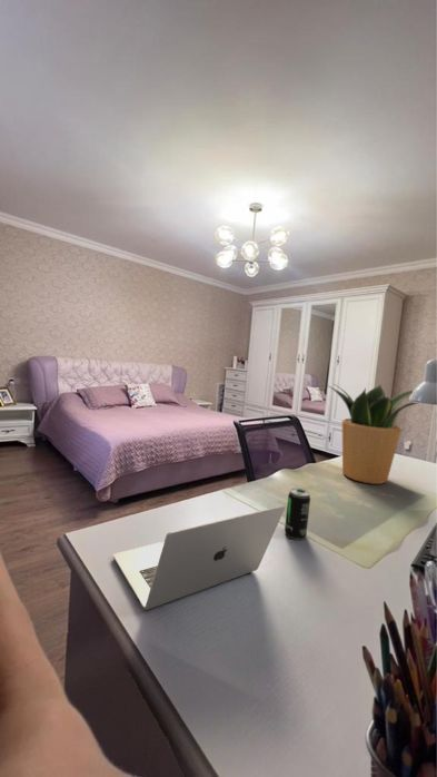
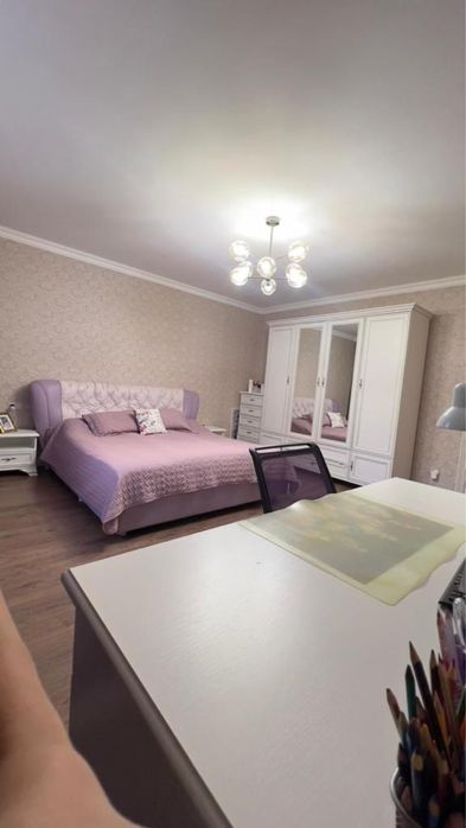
- laptop (195, 533)
- beverage can (297, 512)
- potted plant (368, 430)
